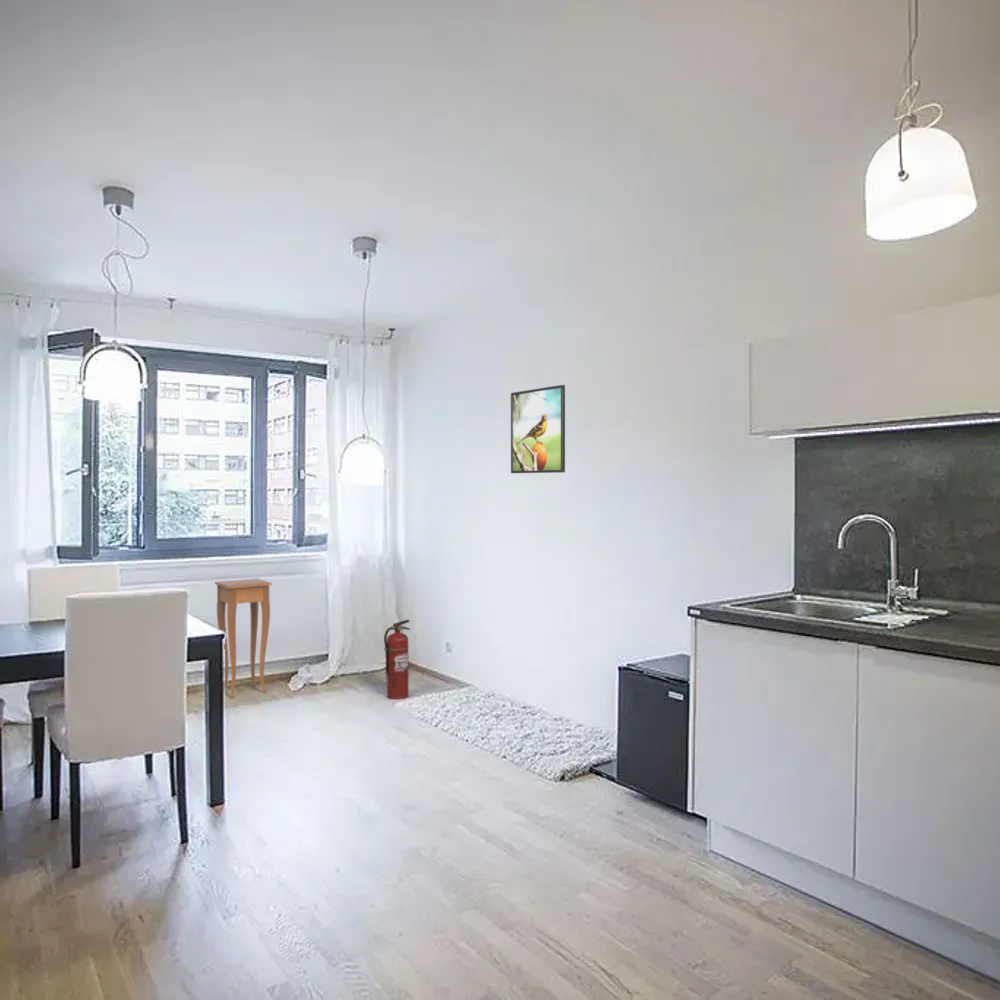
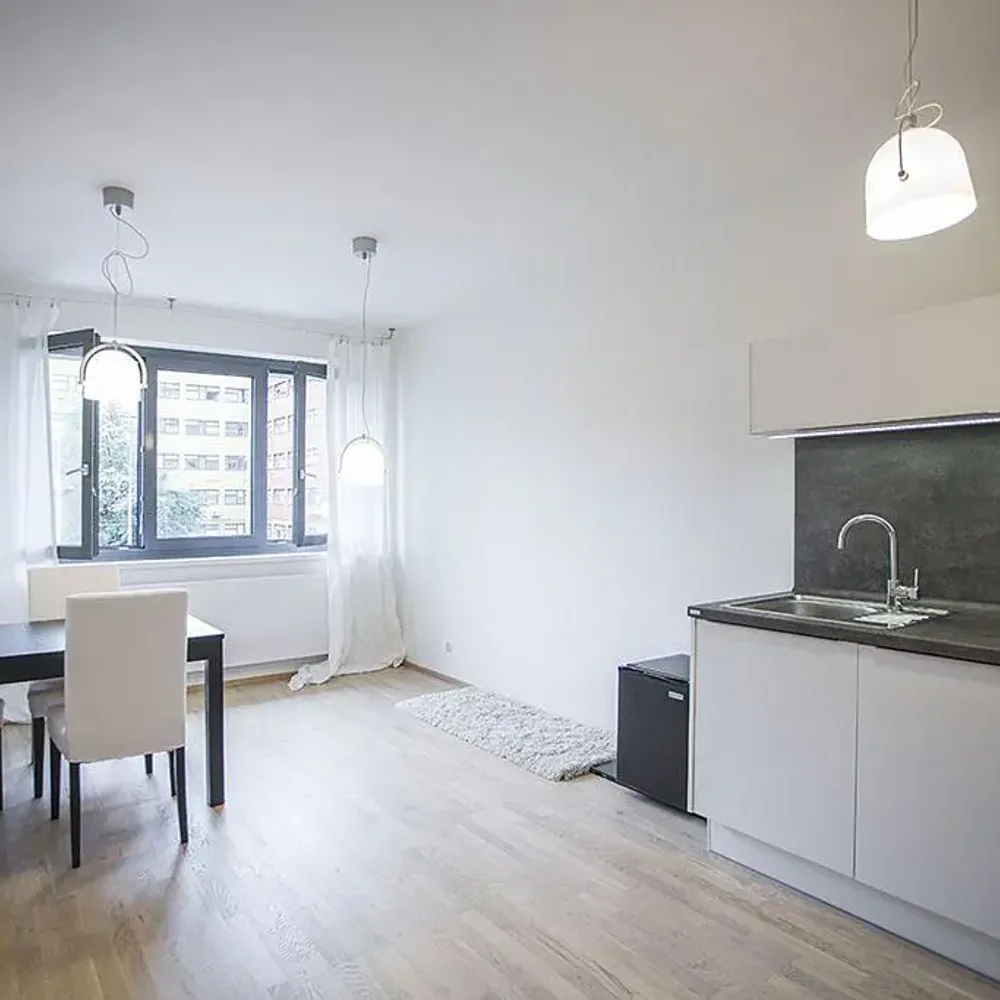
- fire extinguisher (397, 658)
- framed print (536, 431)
- side table (251, 637)
